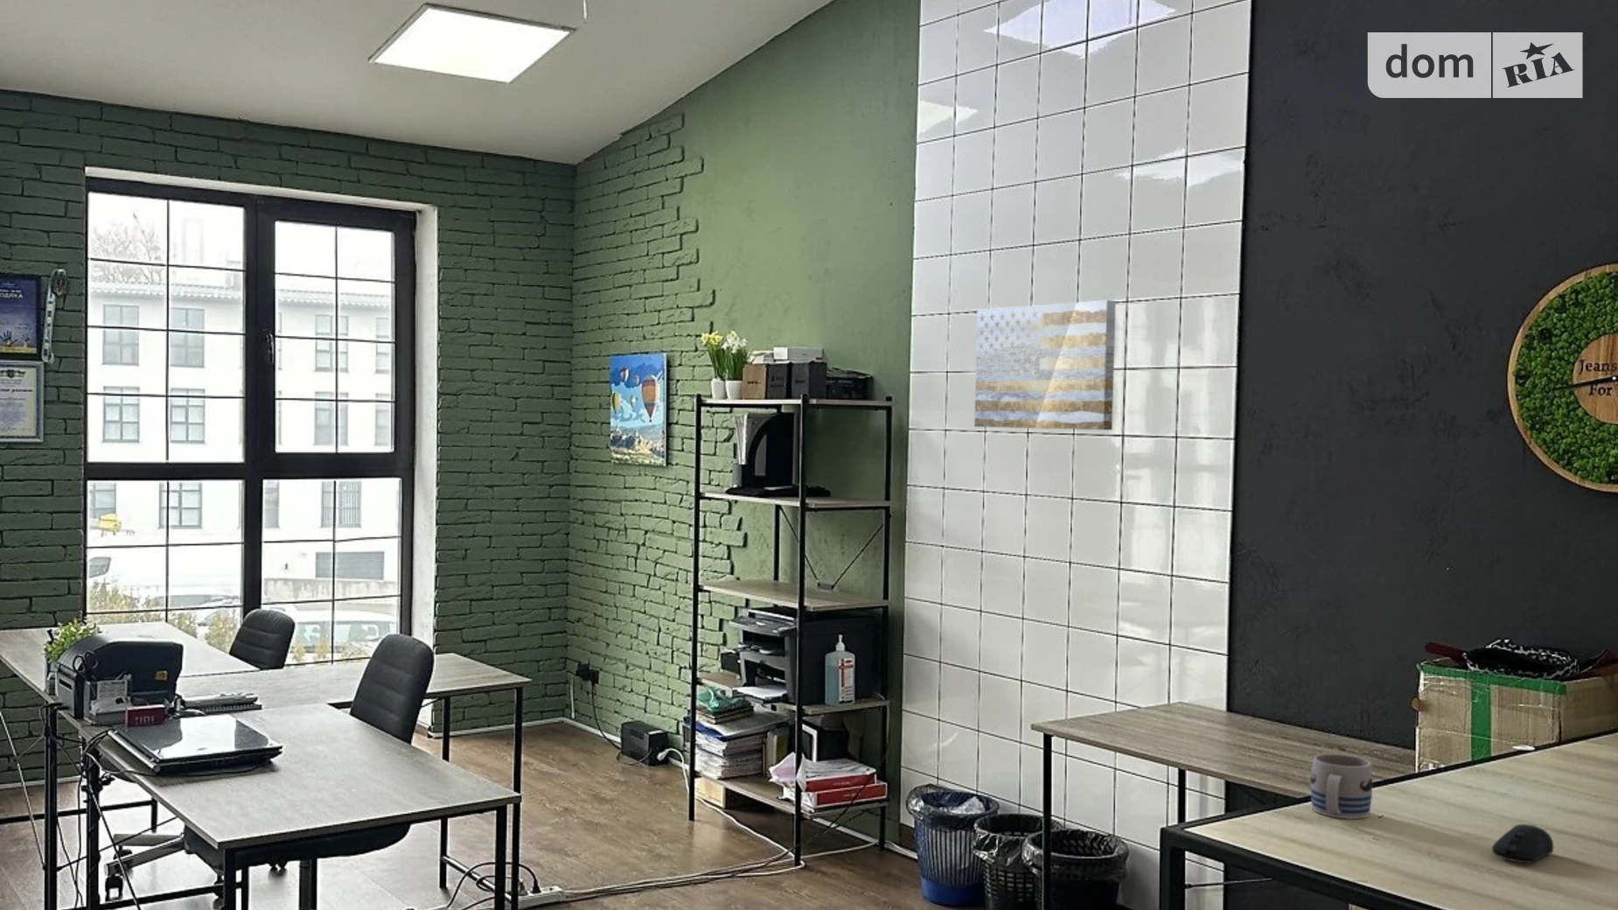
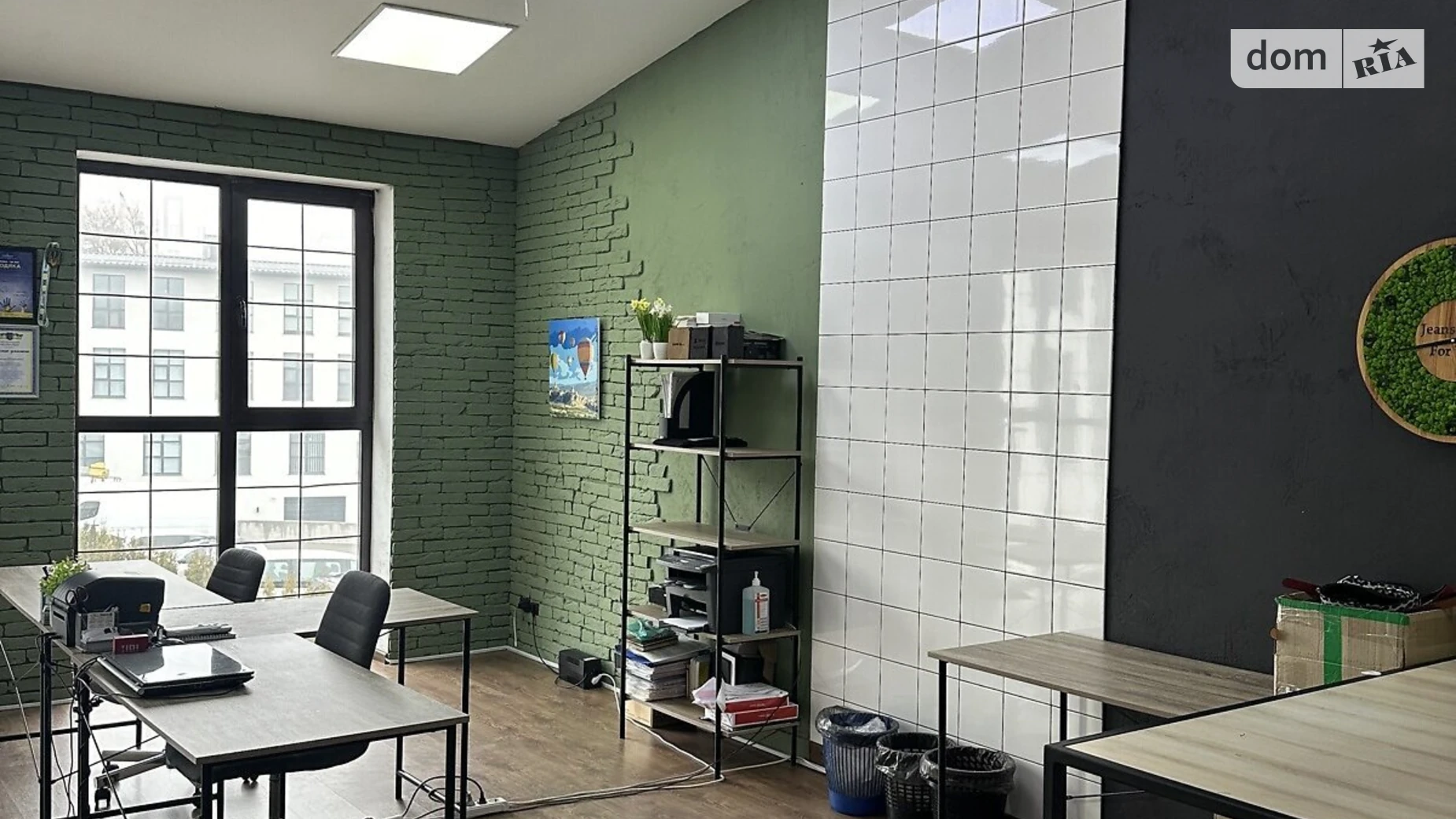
- computer mouse (1525, 841)
- wall art (1041, 367)
- mug (1339, 788)
